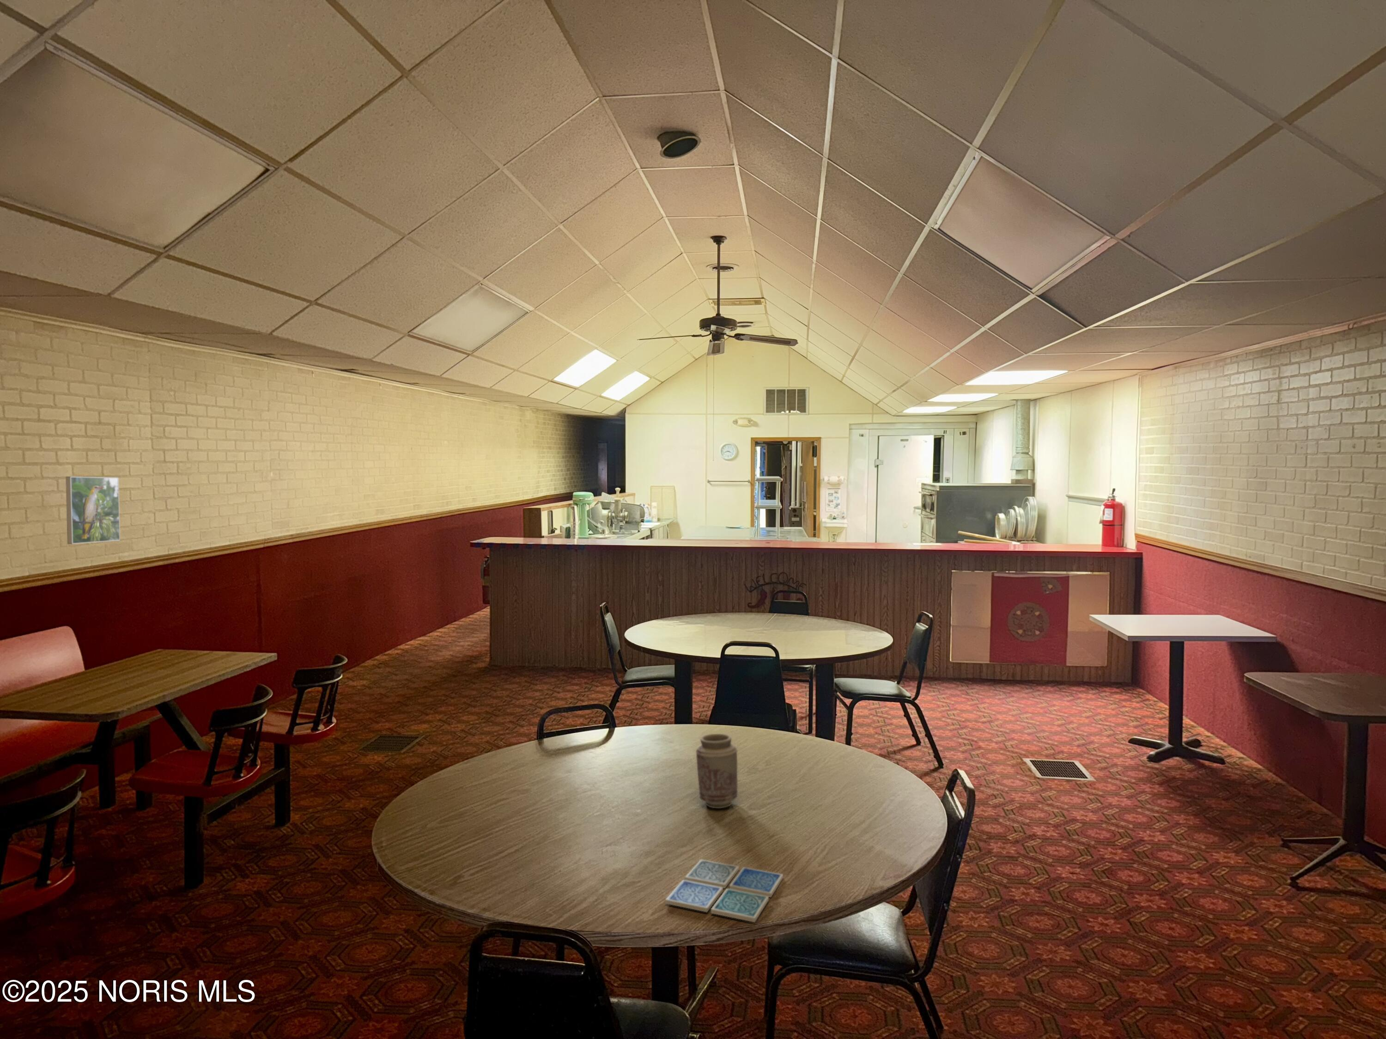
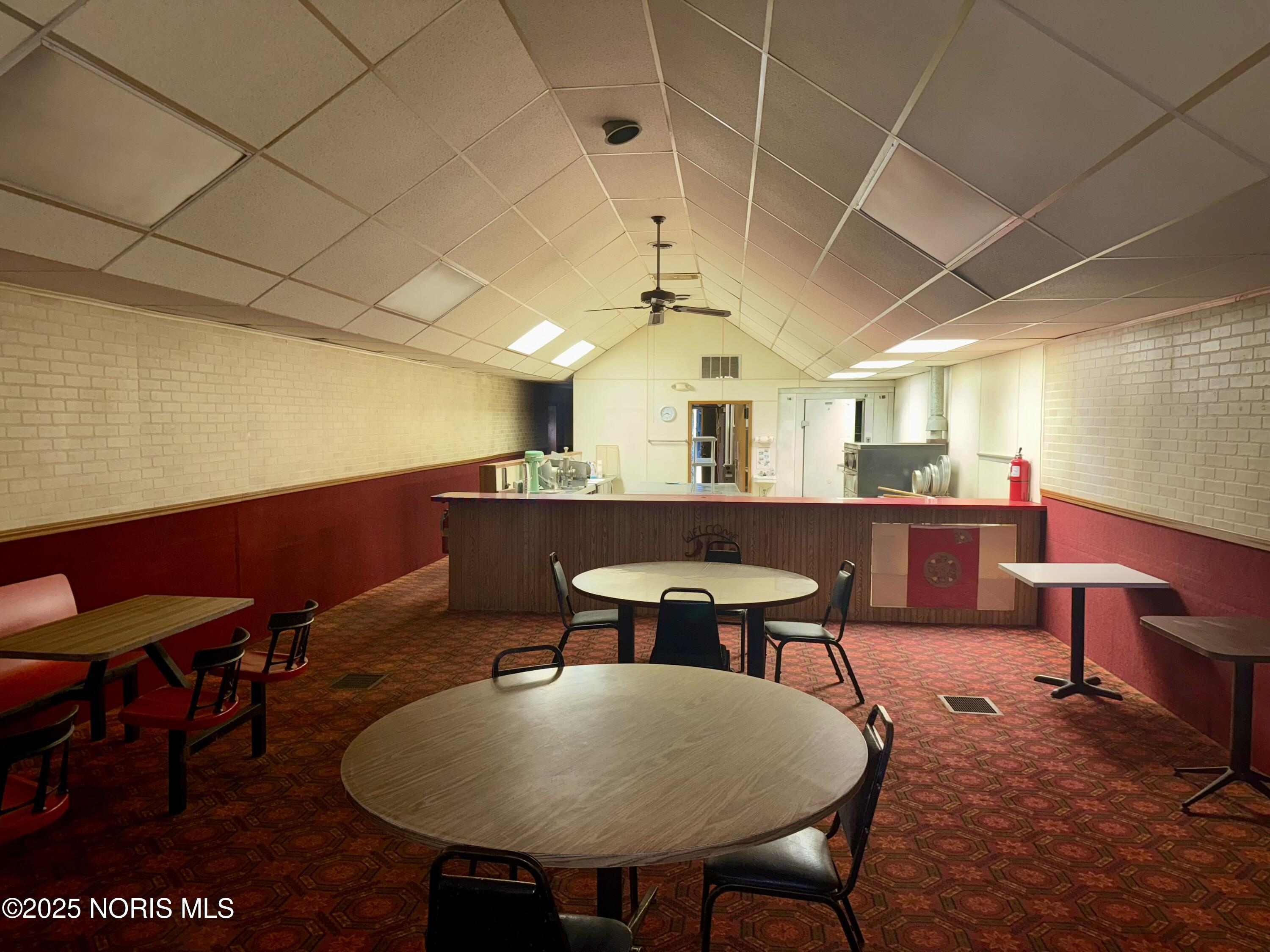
- drink coaster (726, 888)
- vase (717, 771)
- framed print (94, 510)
